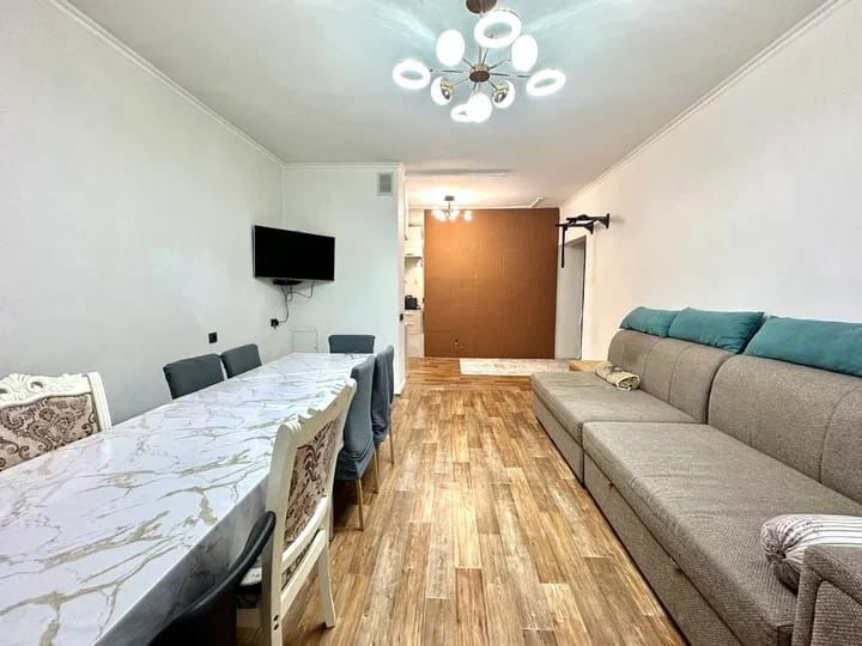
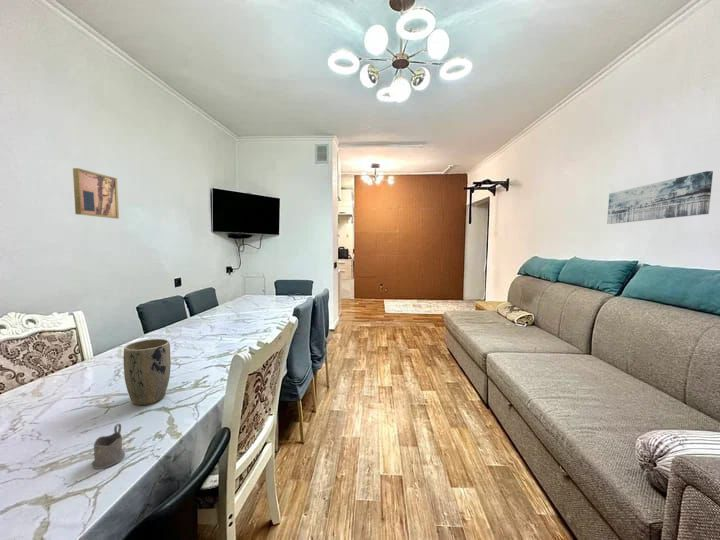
+ wall art (97, 195)
+ tea glass holder (110, 440)
+ plant pot (148, 371)
+ wall art (650, 202)
